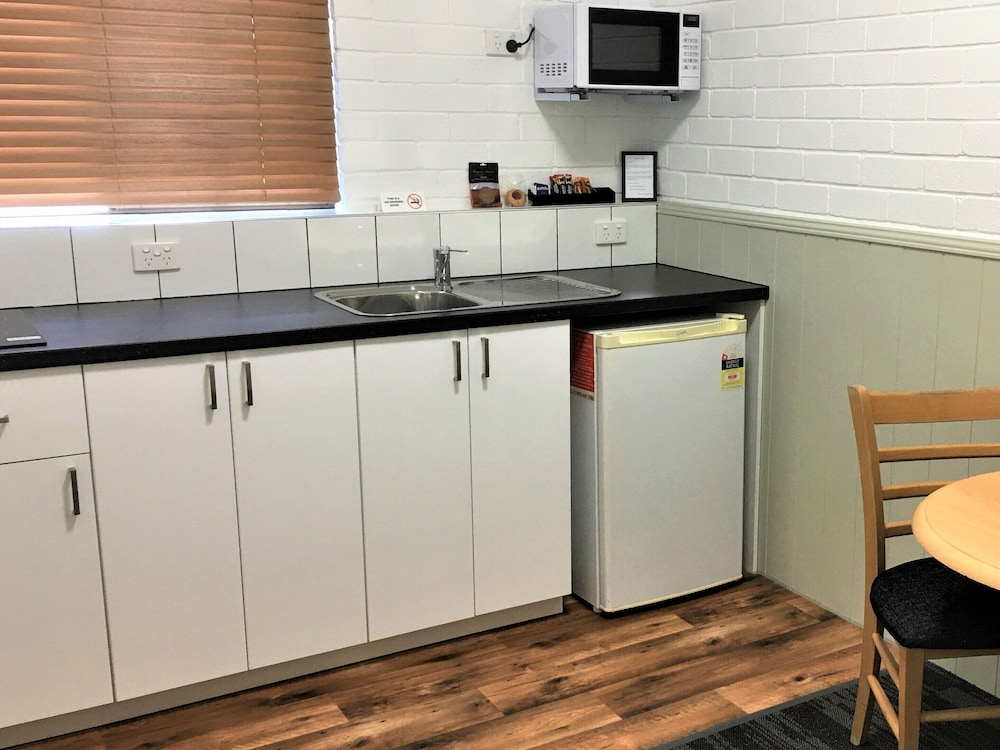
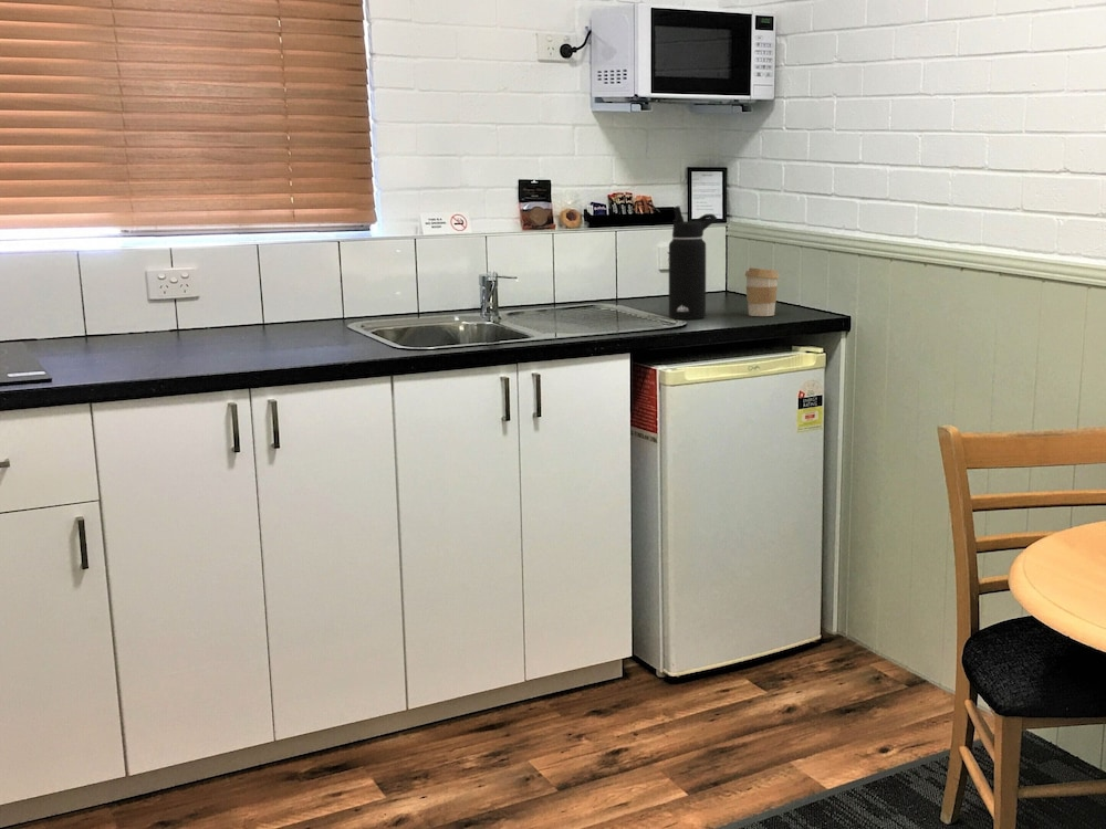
+ water bottle (691, 261)
+ coffee cup (761, 291)
